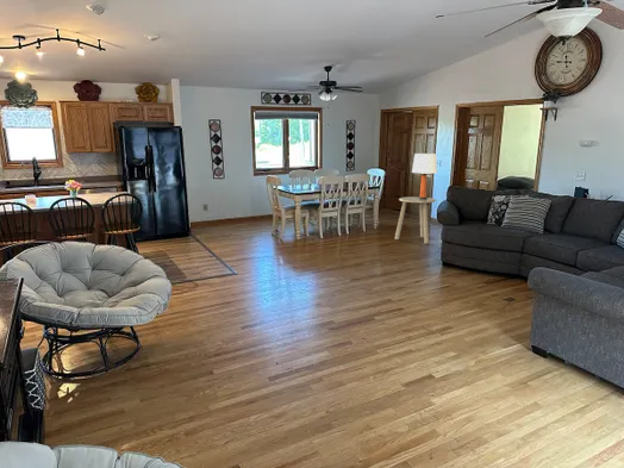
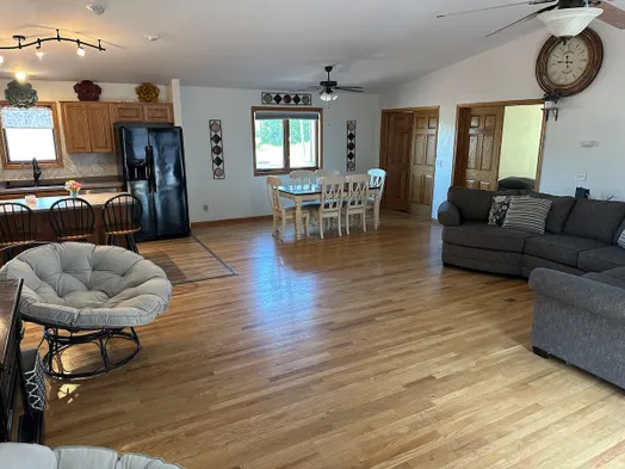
- lamp (424, 175)
- side table (420, 219)
